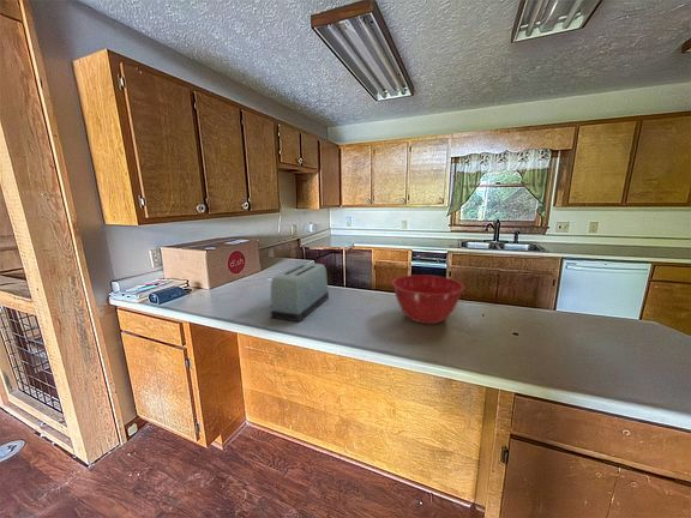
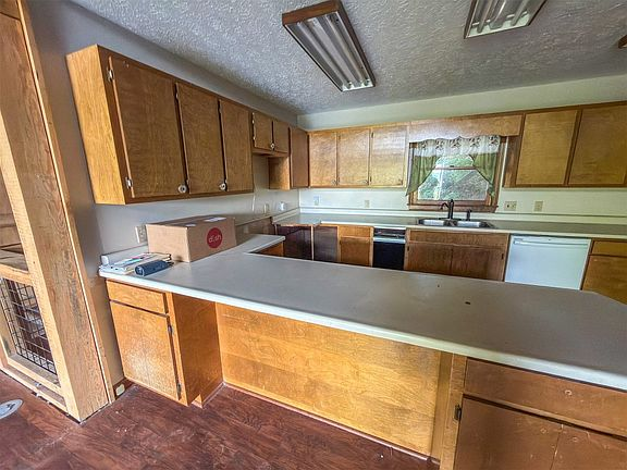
- toaster (301, 288)
- mixing bowl (426, 300)
